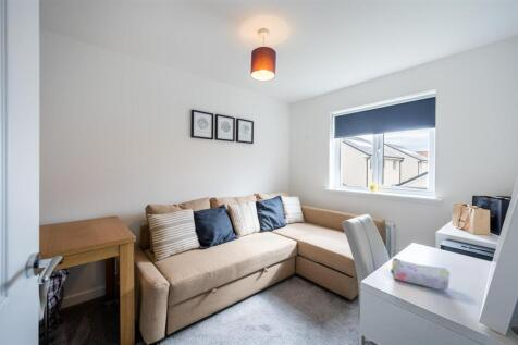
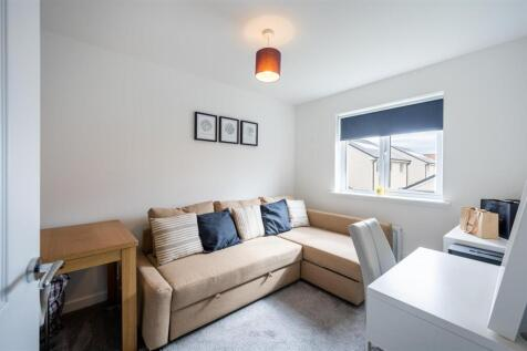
- pencil case (418, 272)
